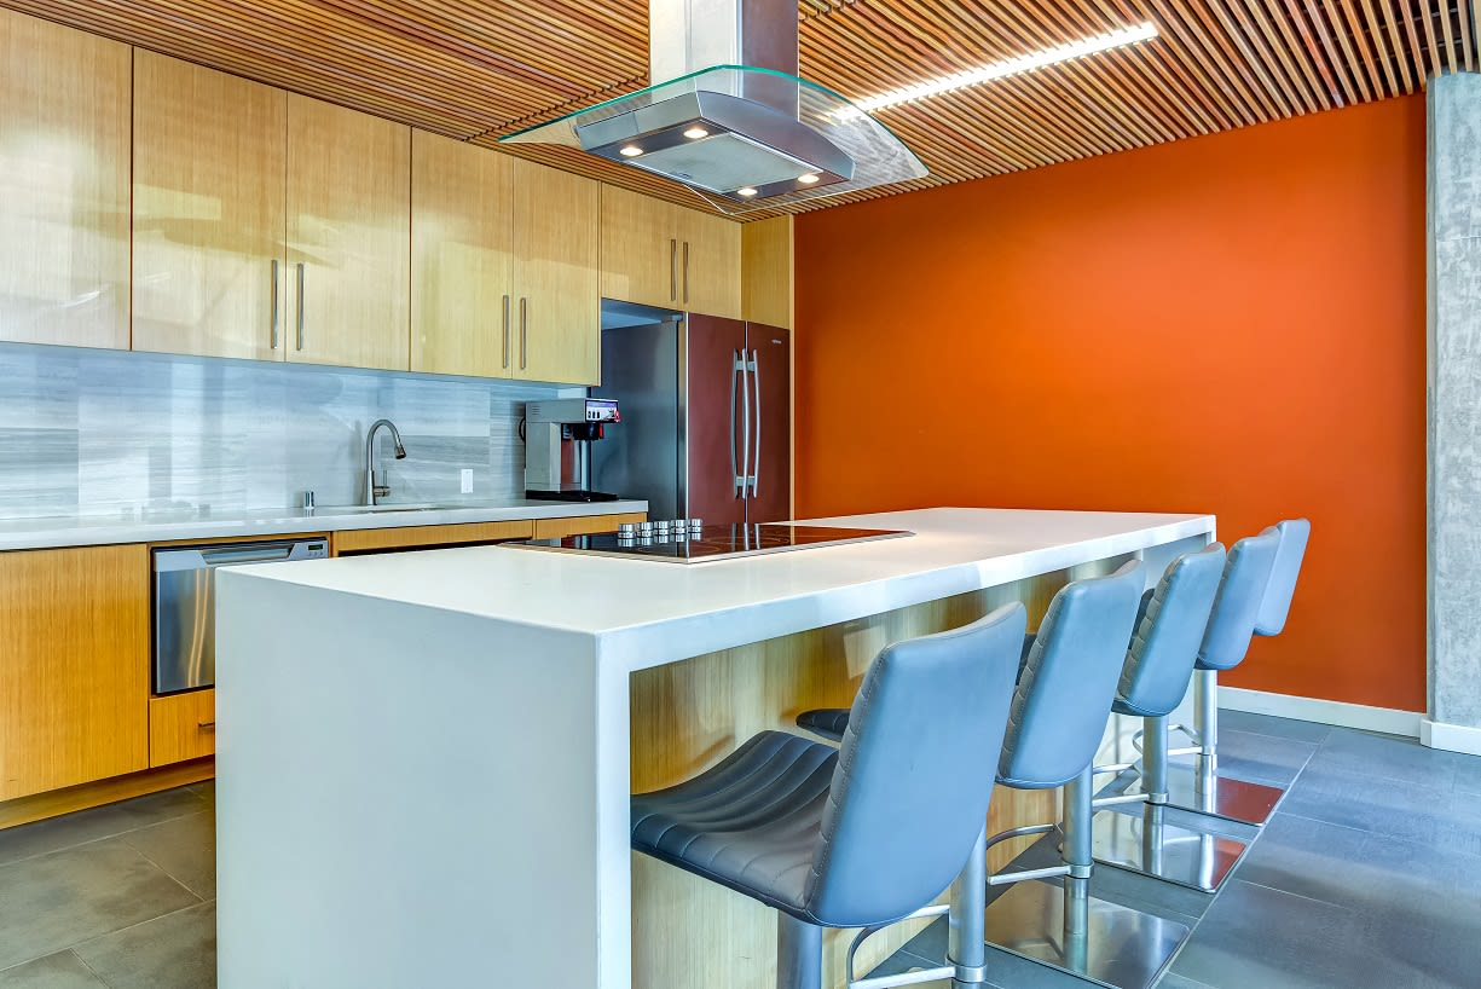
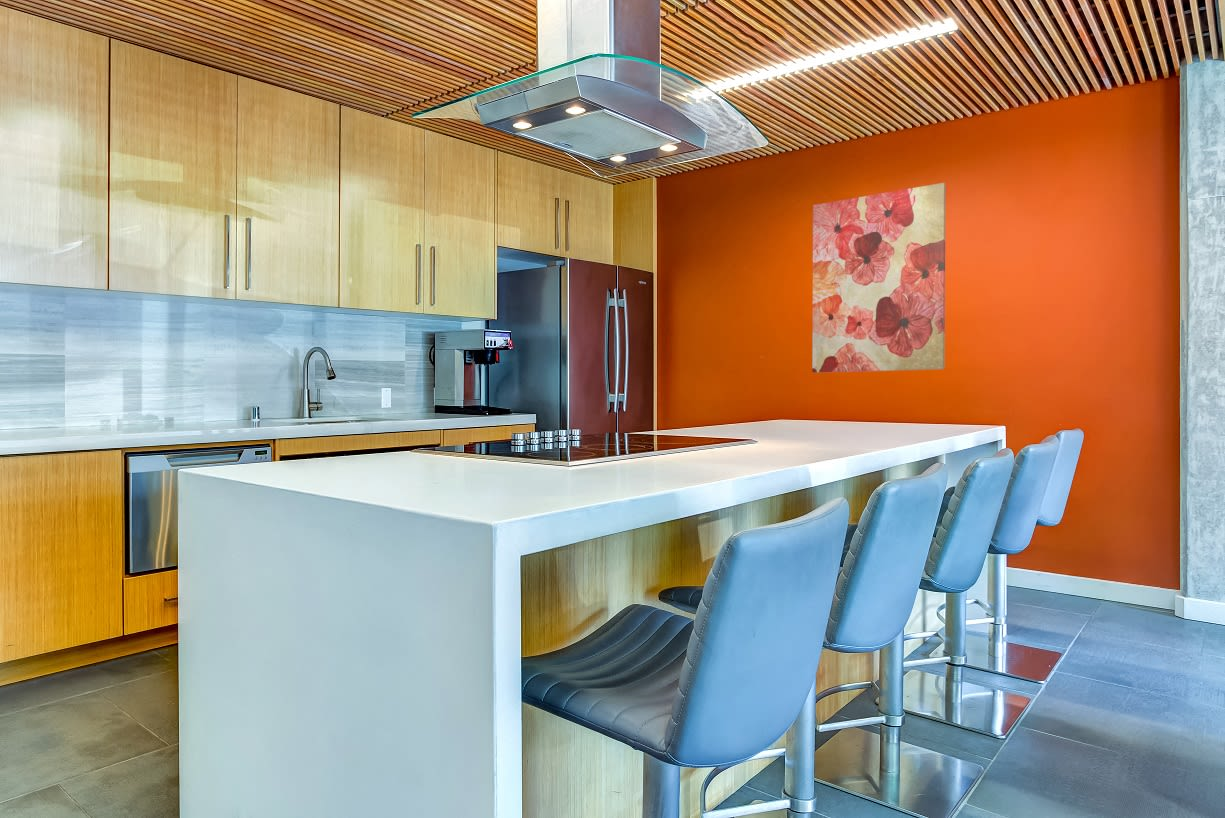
+ wall art (875, 283)
